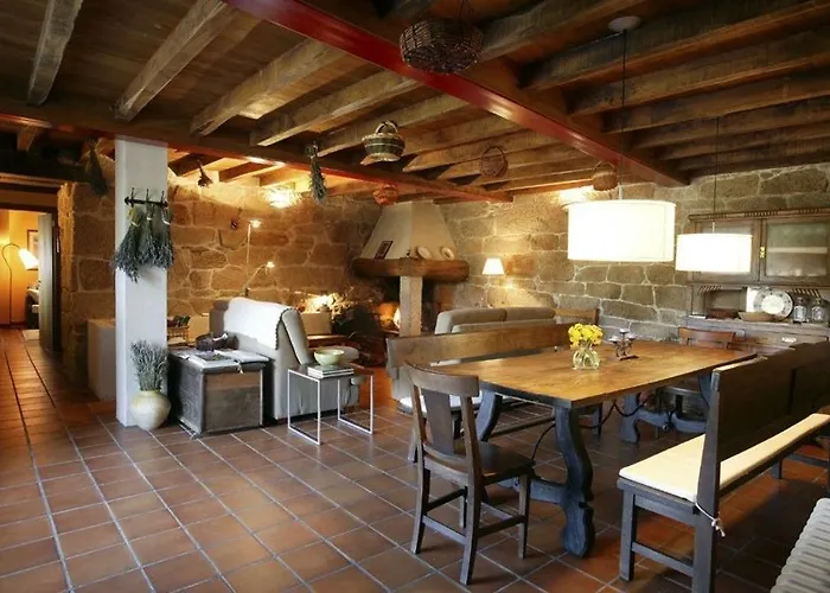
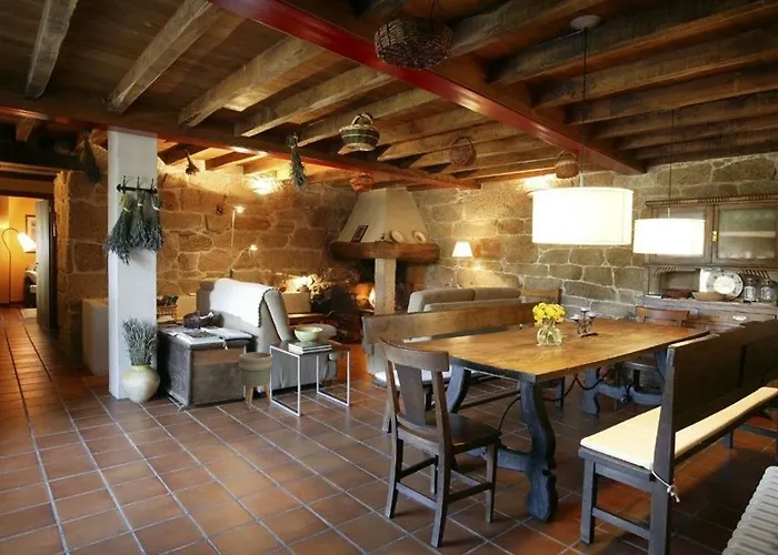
+ planter (255, 380)
